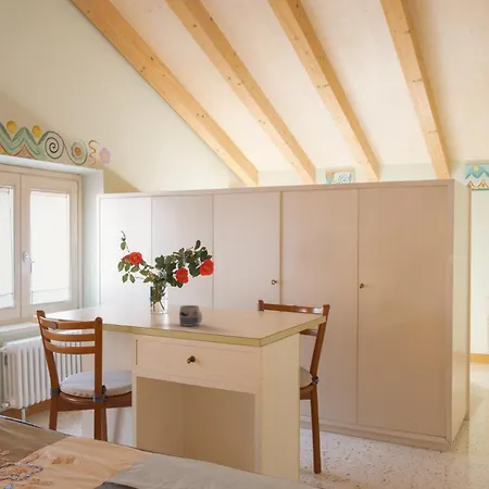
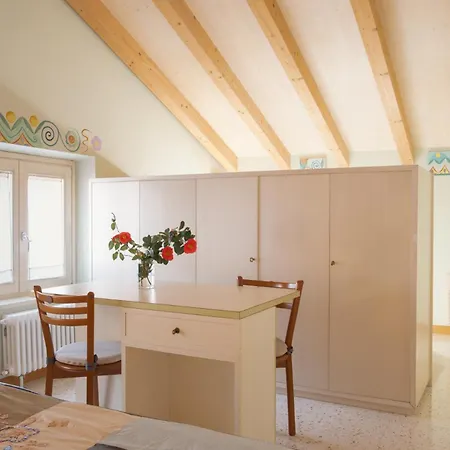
- mug (191, 315)
